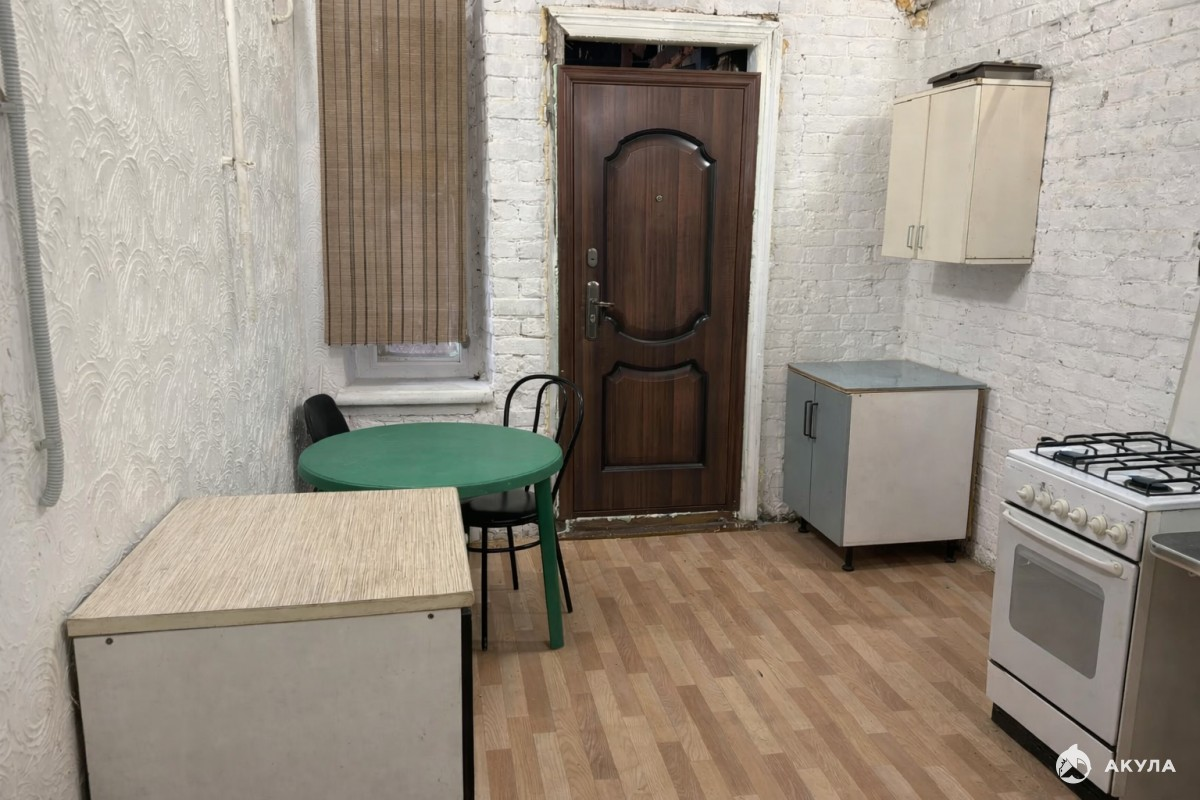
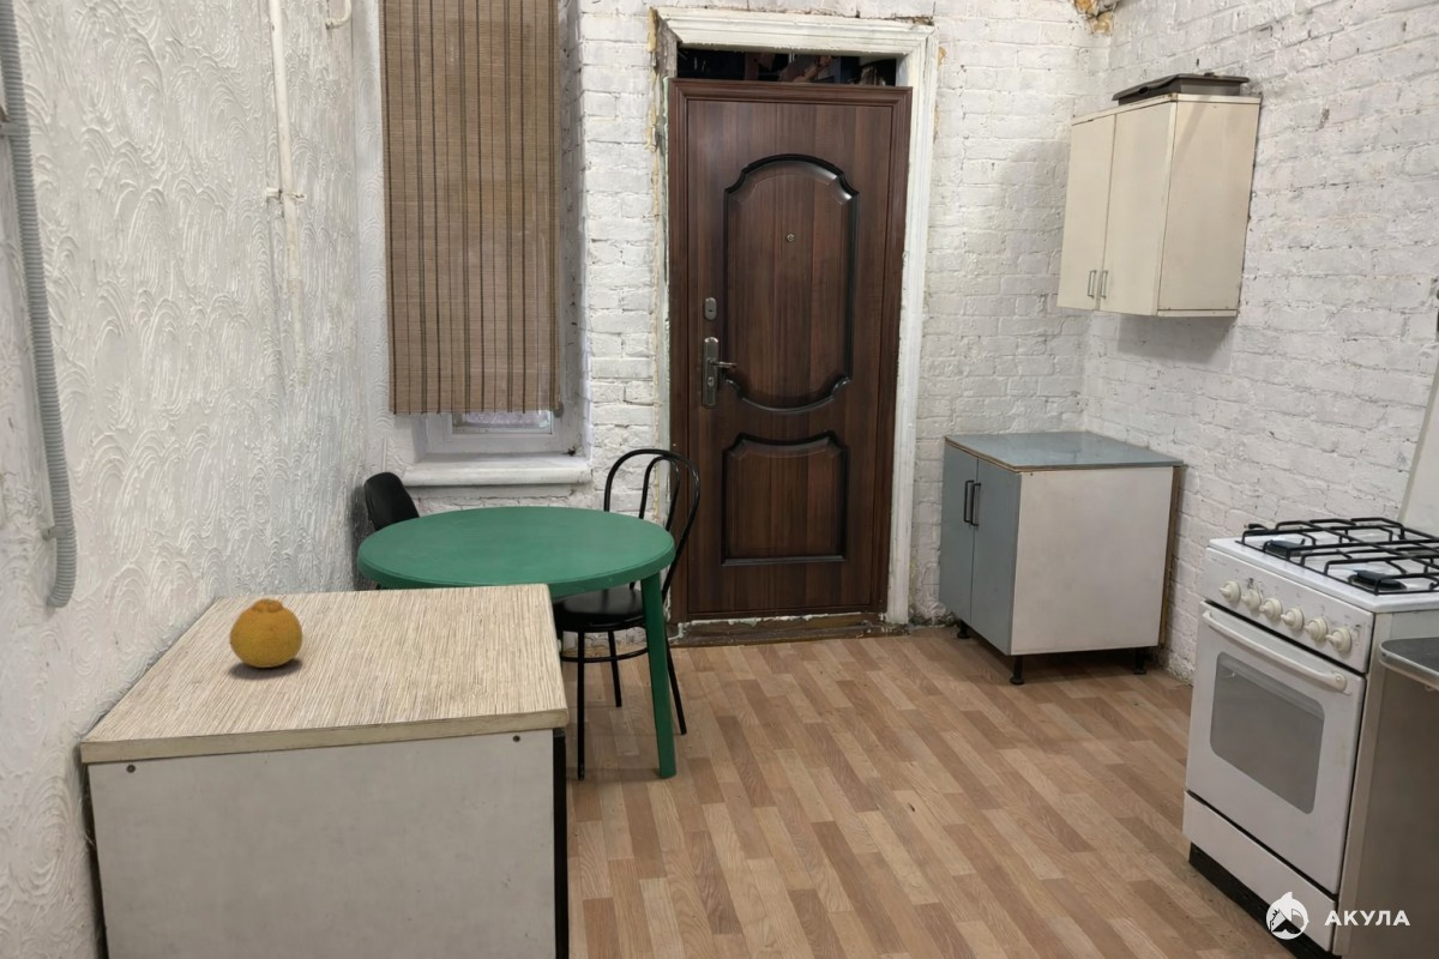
+ fruit (266, 632)
